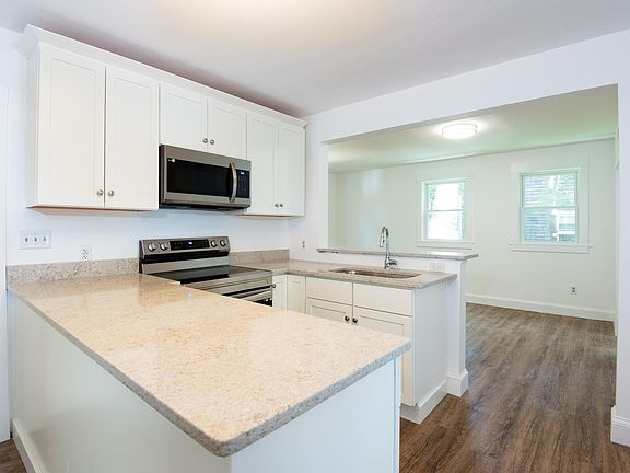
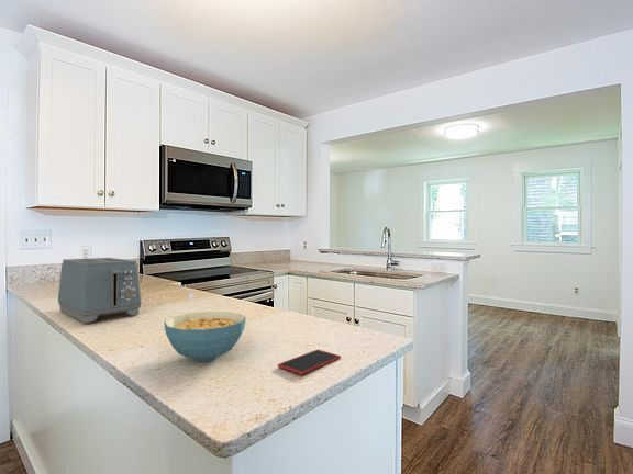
+ toaster (100, 286)
+ cereal bowl (206, 338)
+ smartphone (310, 360)
